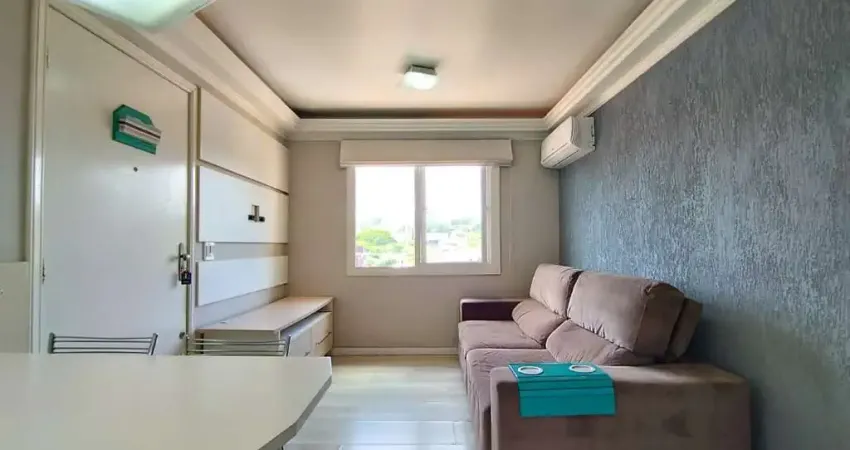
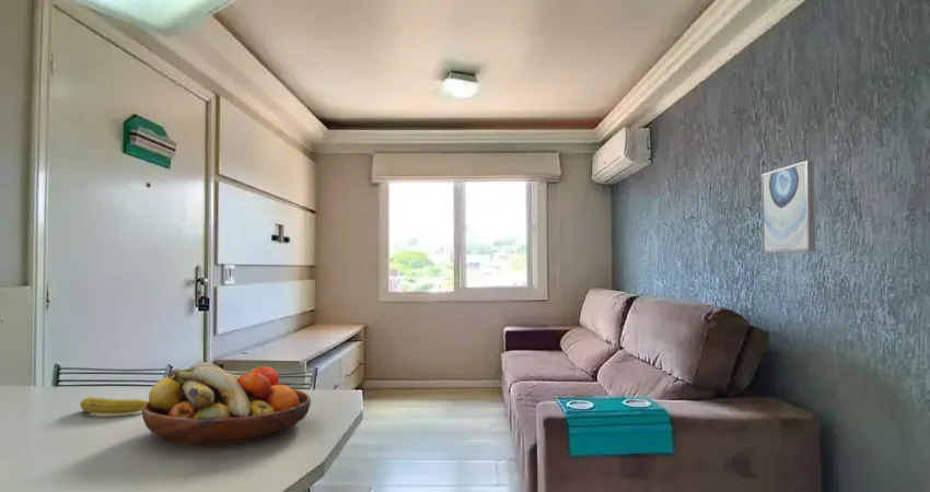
+ fruit (113, 401)
+ fruit bowl (230, 395)
+ wall art (786, 210)
